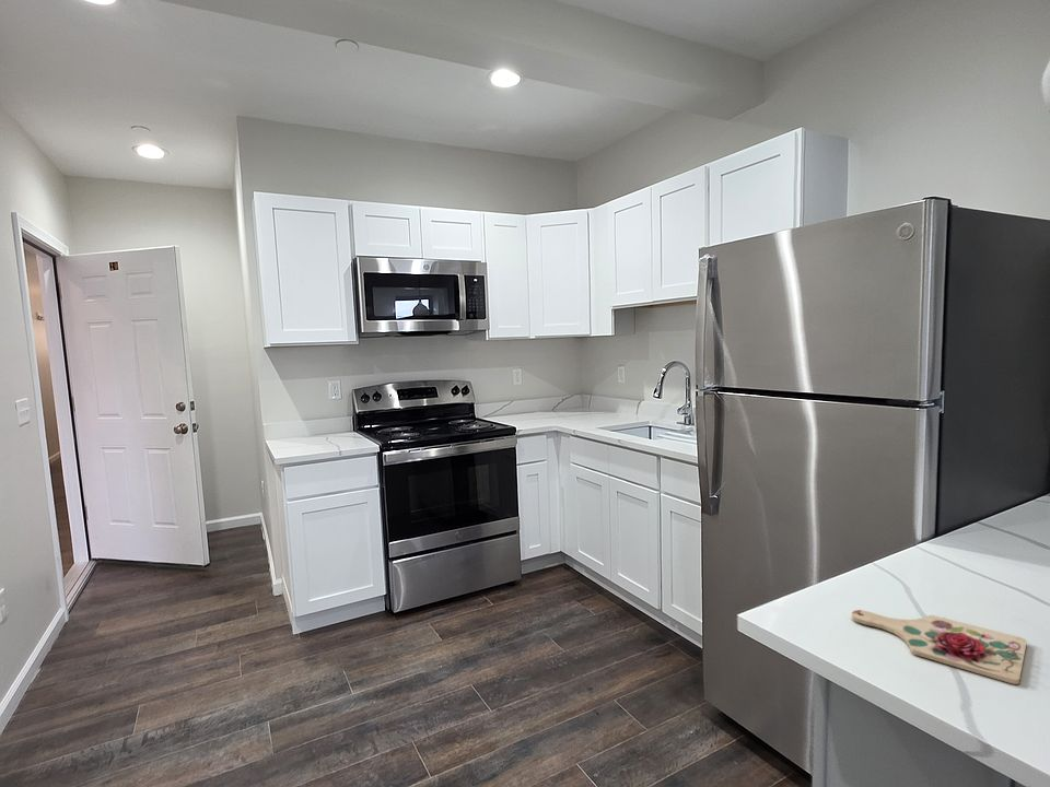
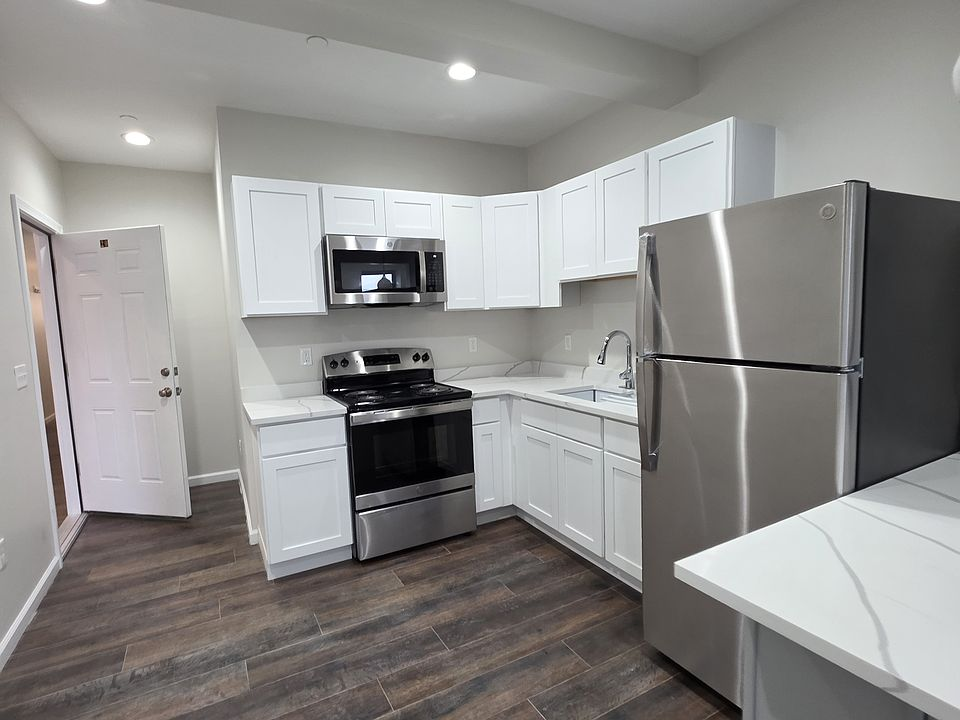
- cutting board (930, 630)
